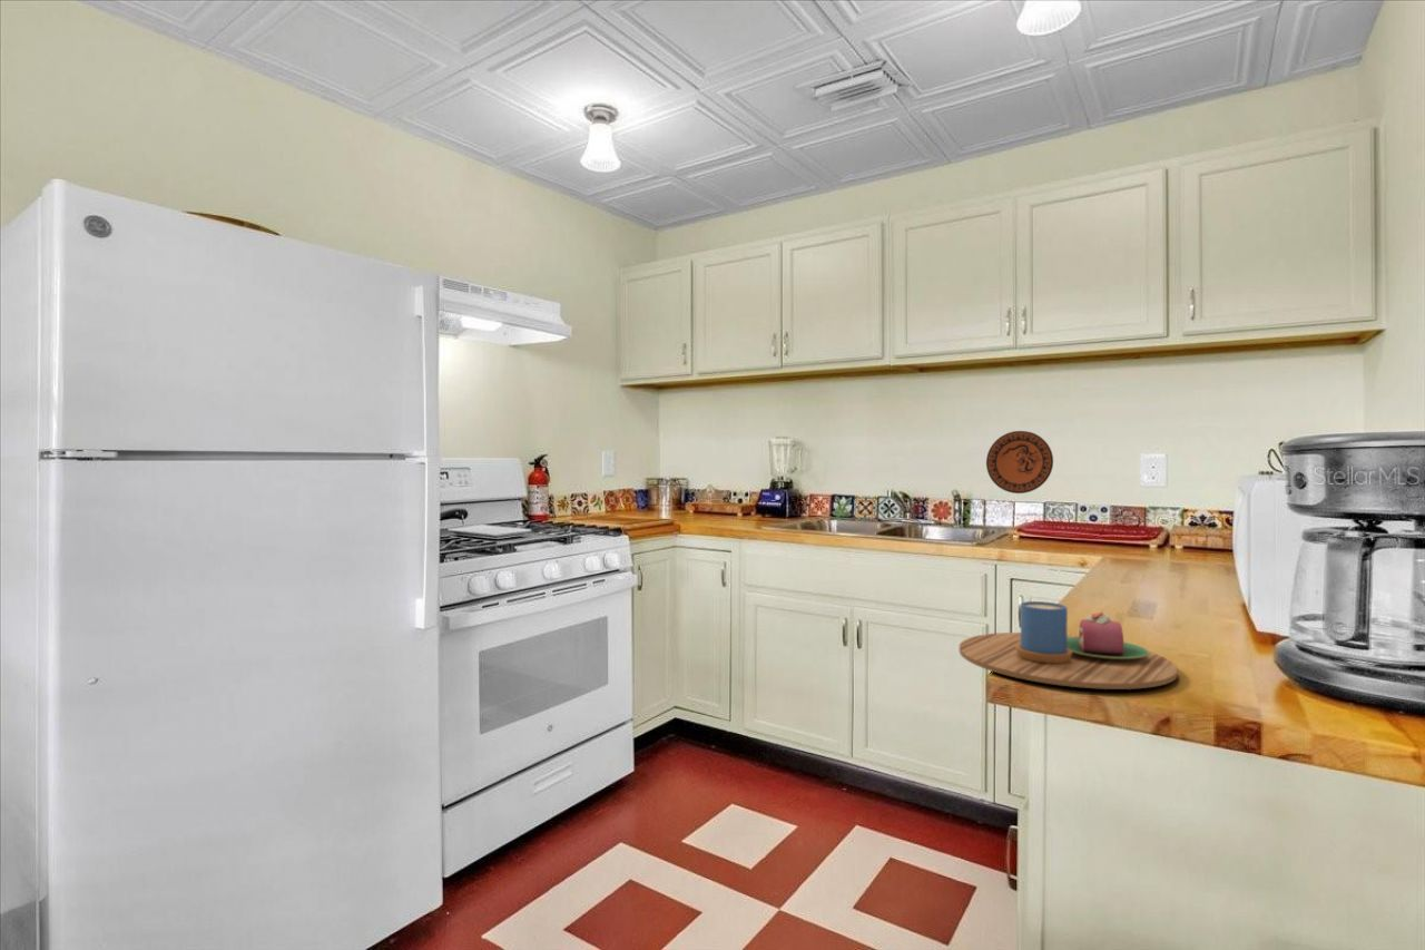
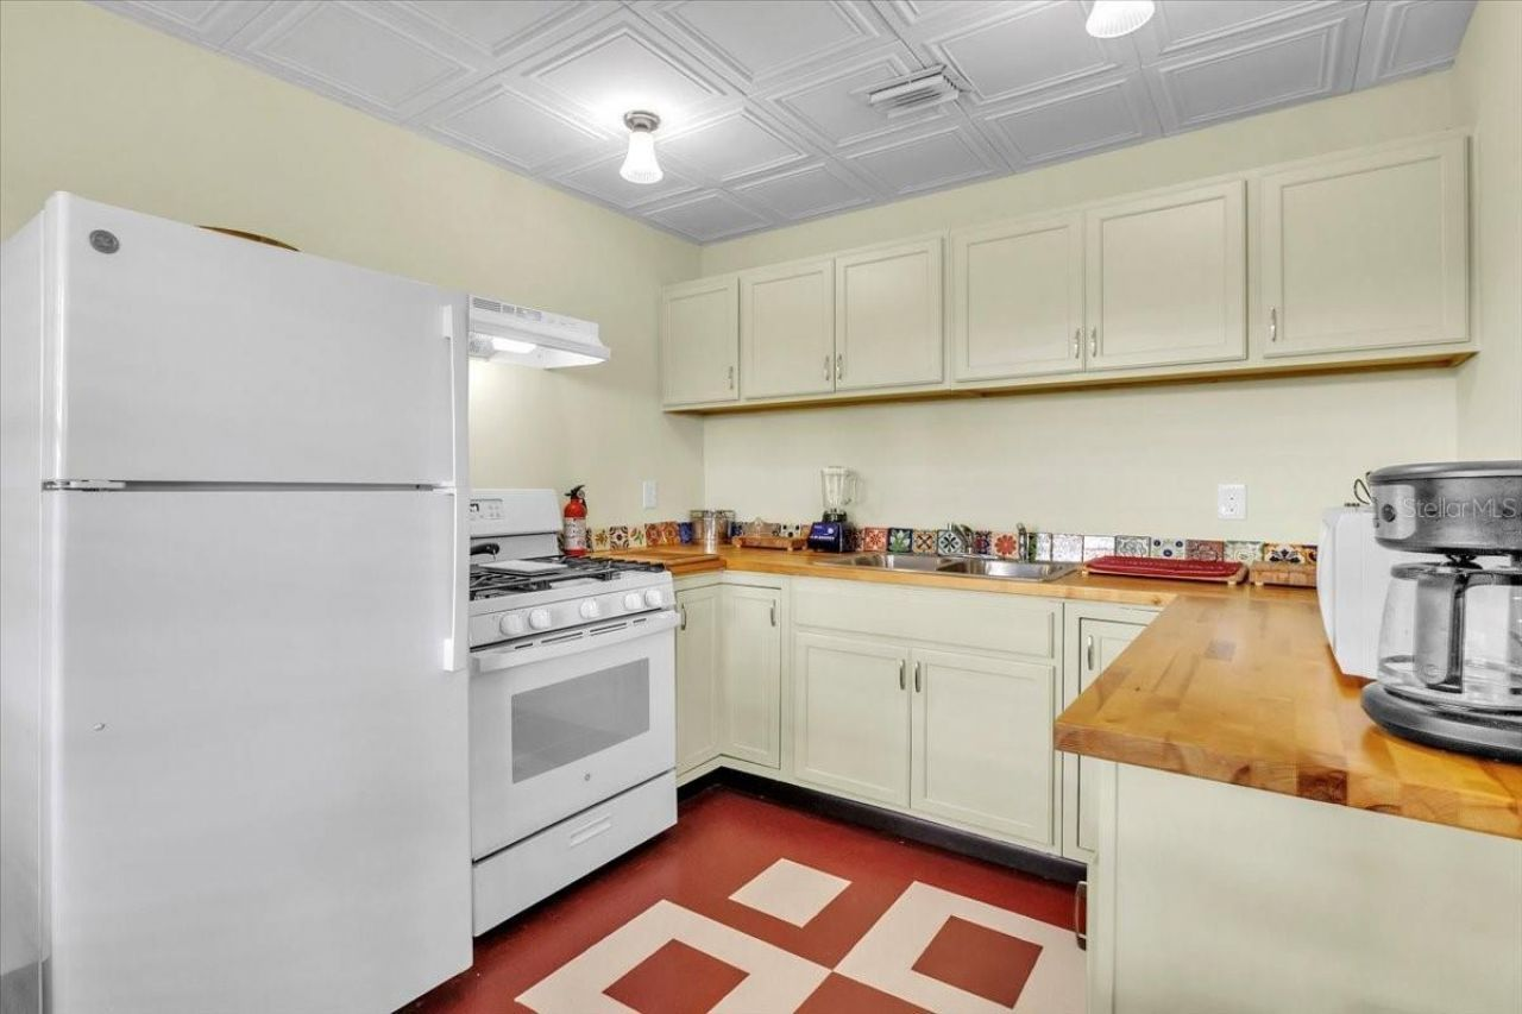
- mug (1061, 605)
- decorative plate (1019, 461)
